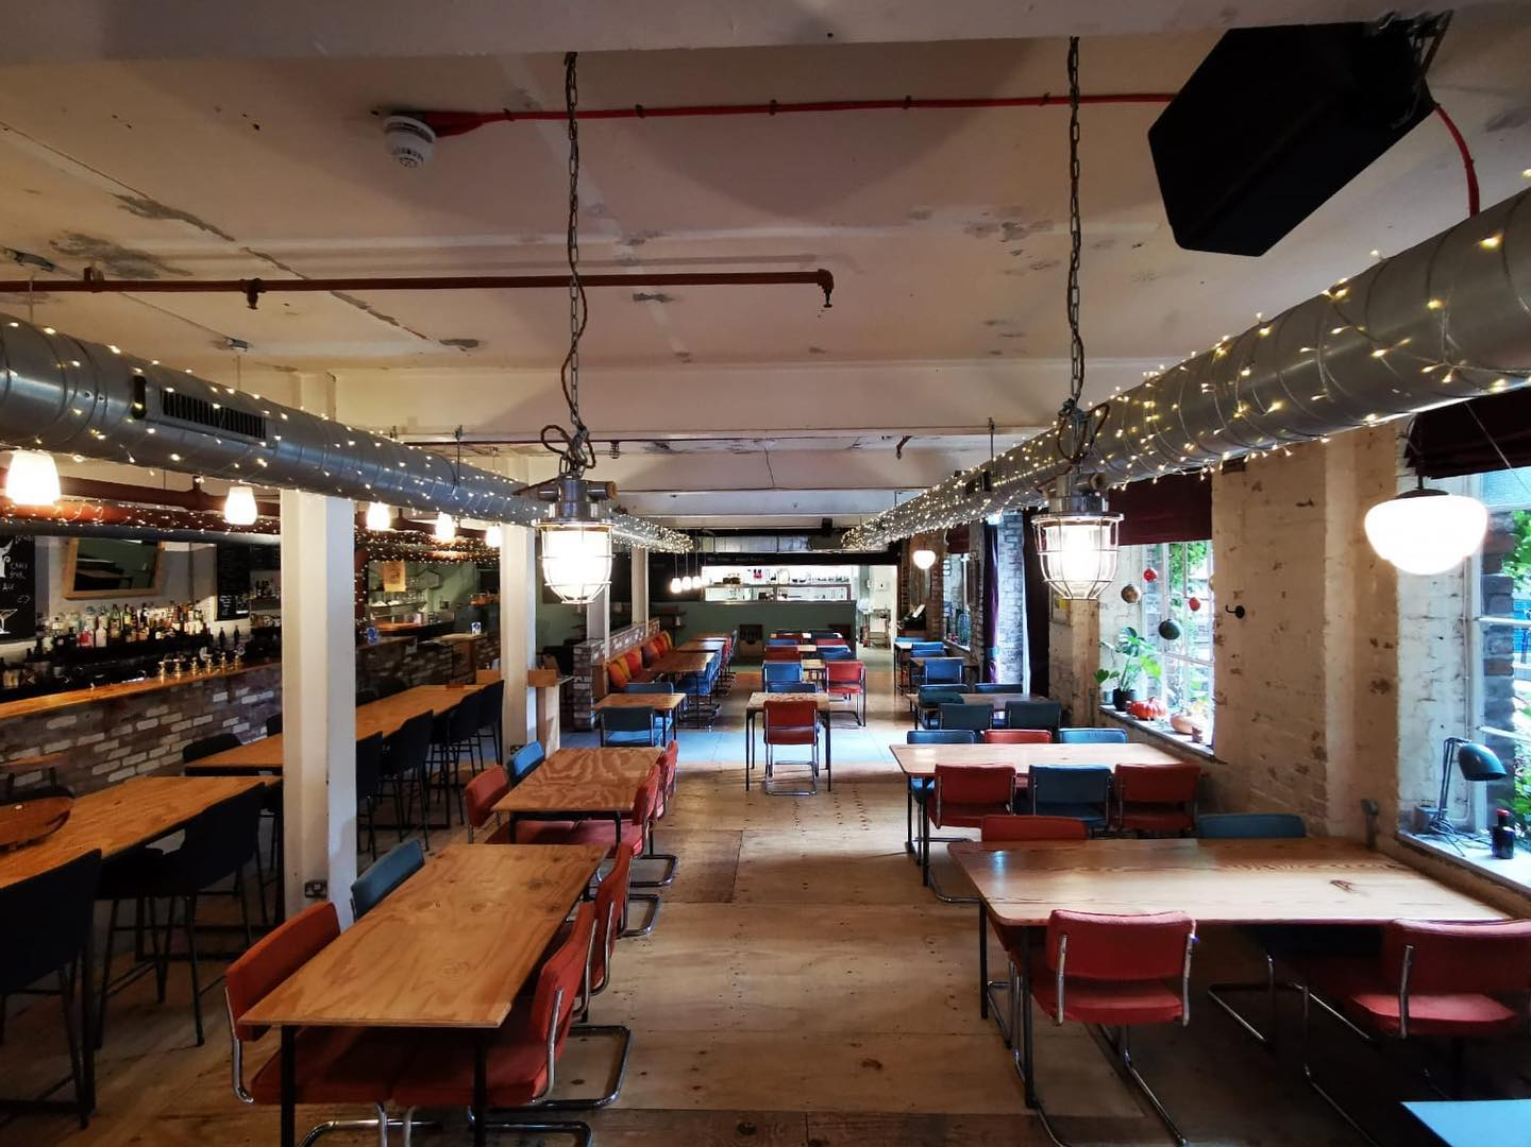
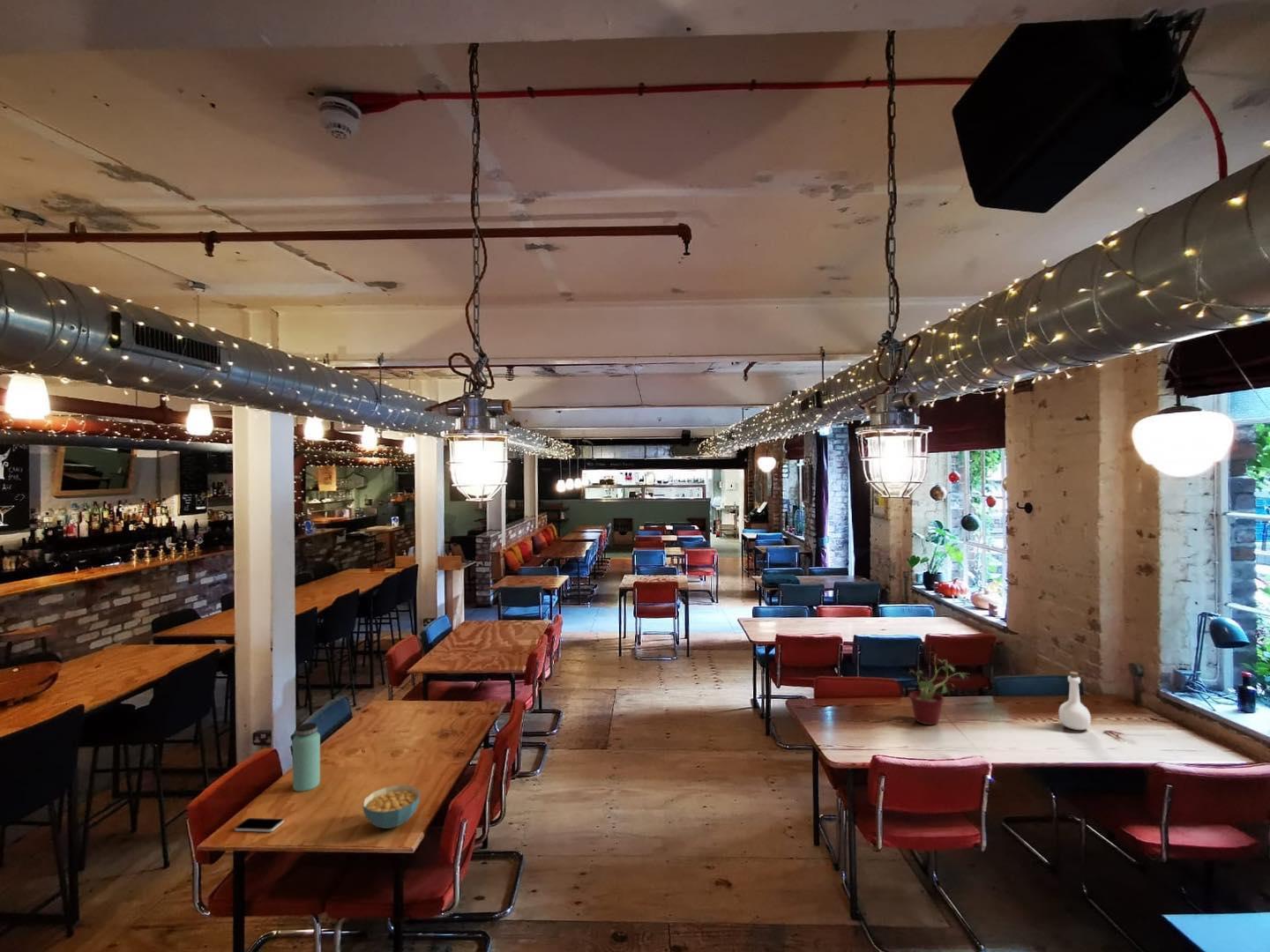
+ potted plant (938, 687)
+ cereal bowl (392, 811)
+ bottle (1074, 700)
+ smartphone (259, 824)
+ bottle (306, 755)
